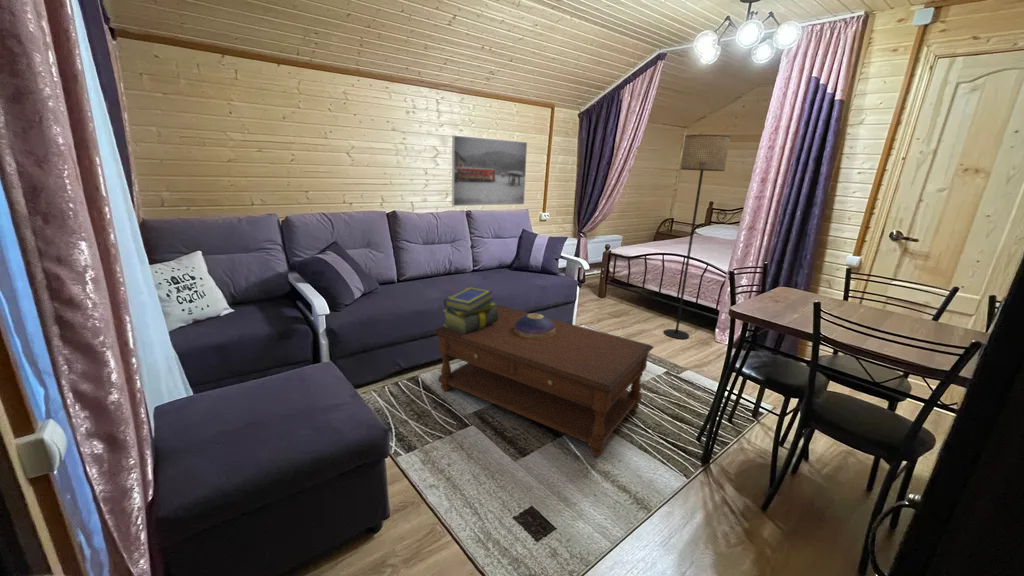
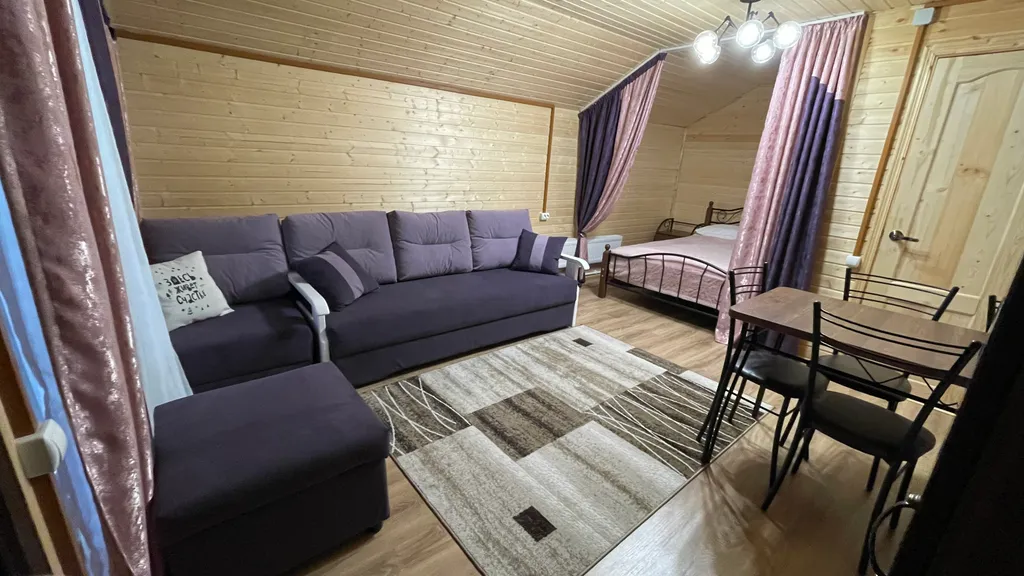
- decorative bowl (534, 322)
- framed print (491, 172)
- floor lamp (690, 241)
- stack of books (470, 309)
- coffee table (539, 368)
